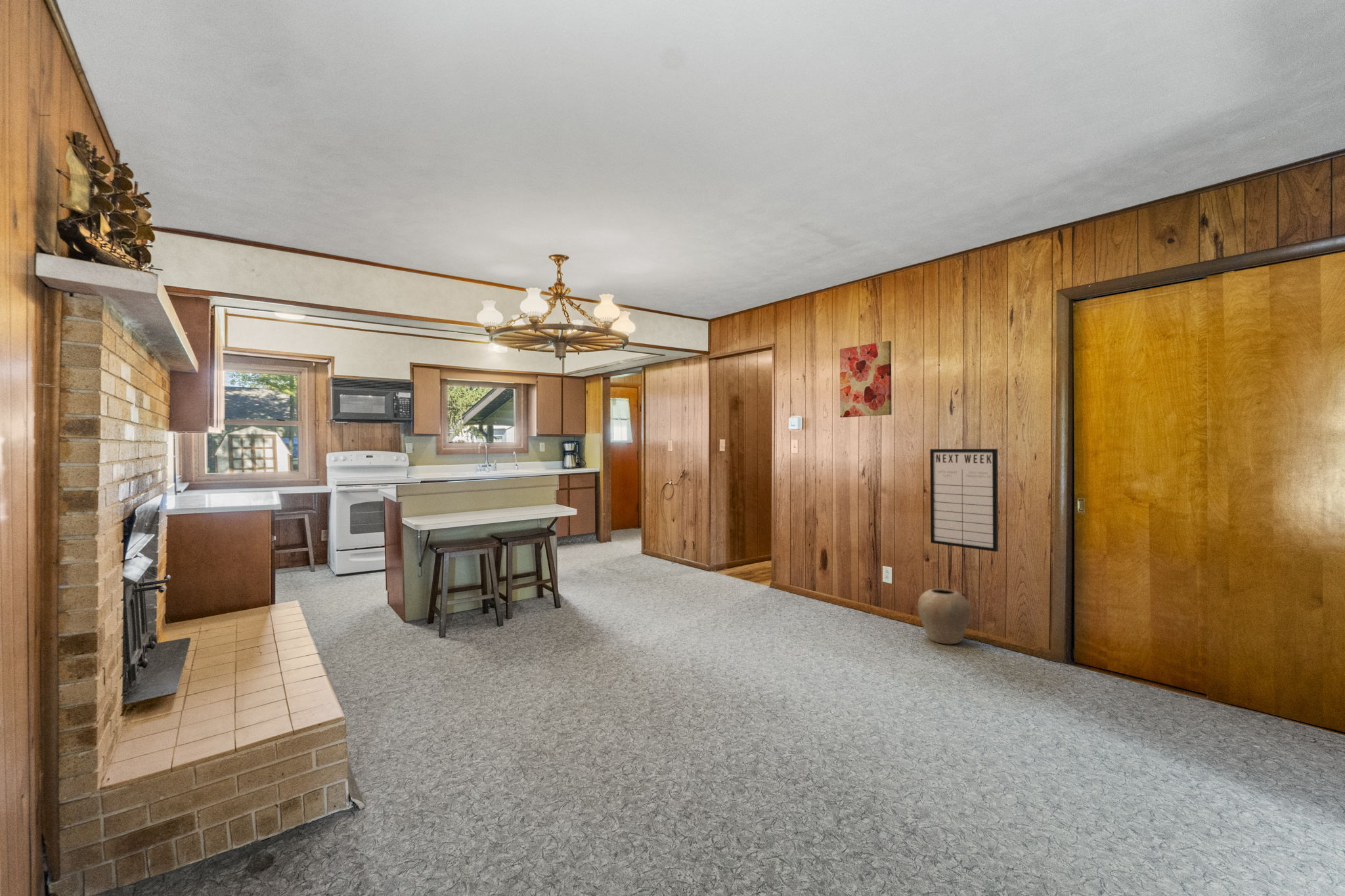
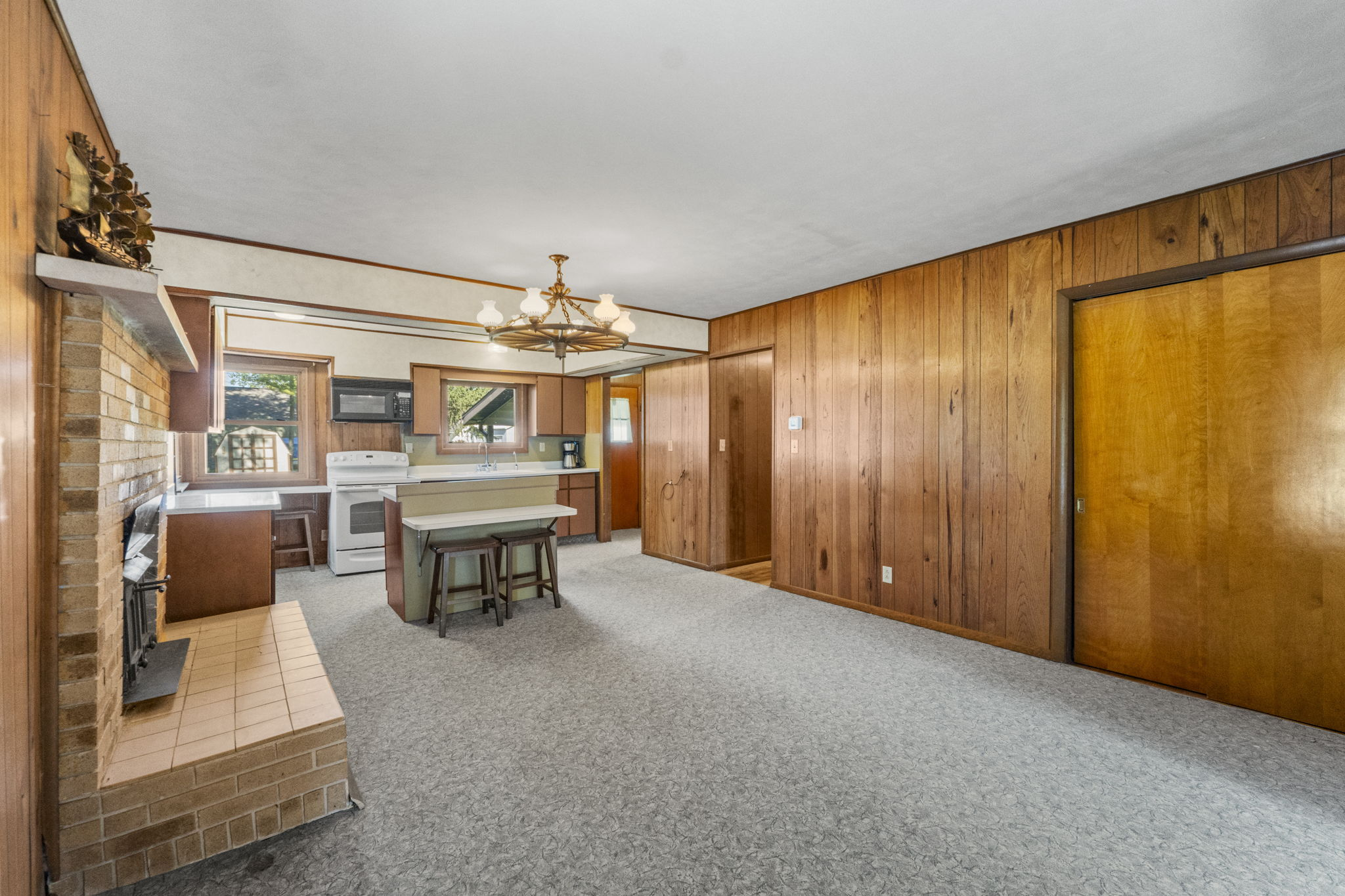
- writing board (963, 498)
- wall art (864, 380)
- vase (943, 615)
